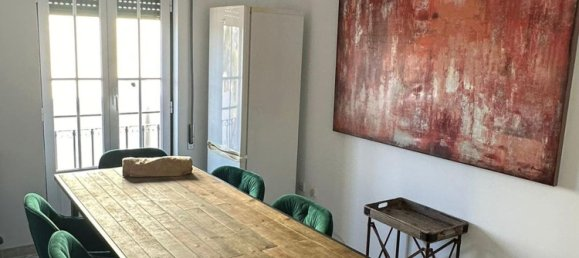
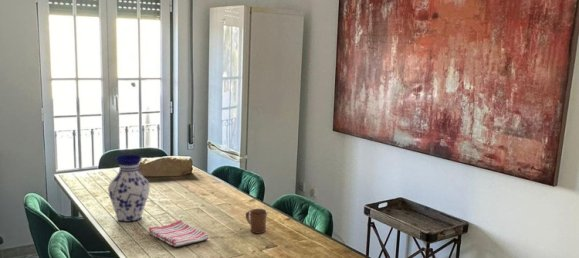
+ mug (255, 220)
+ dish towel (178, 233)
+ vase (129, 187)
